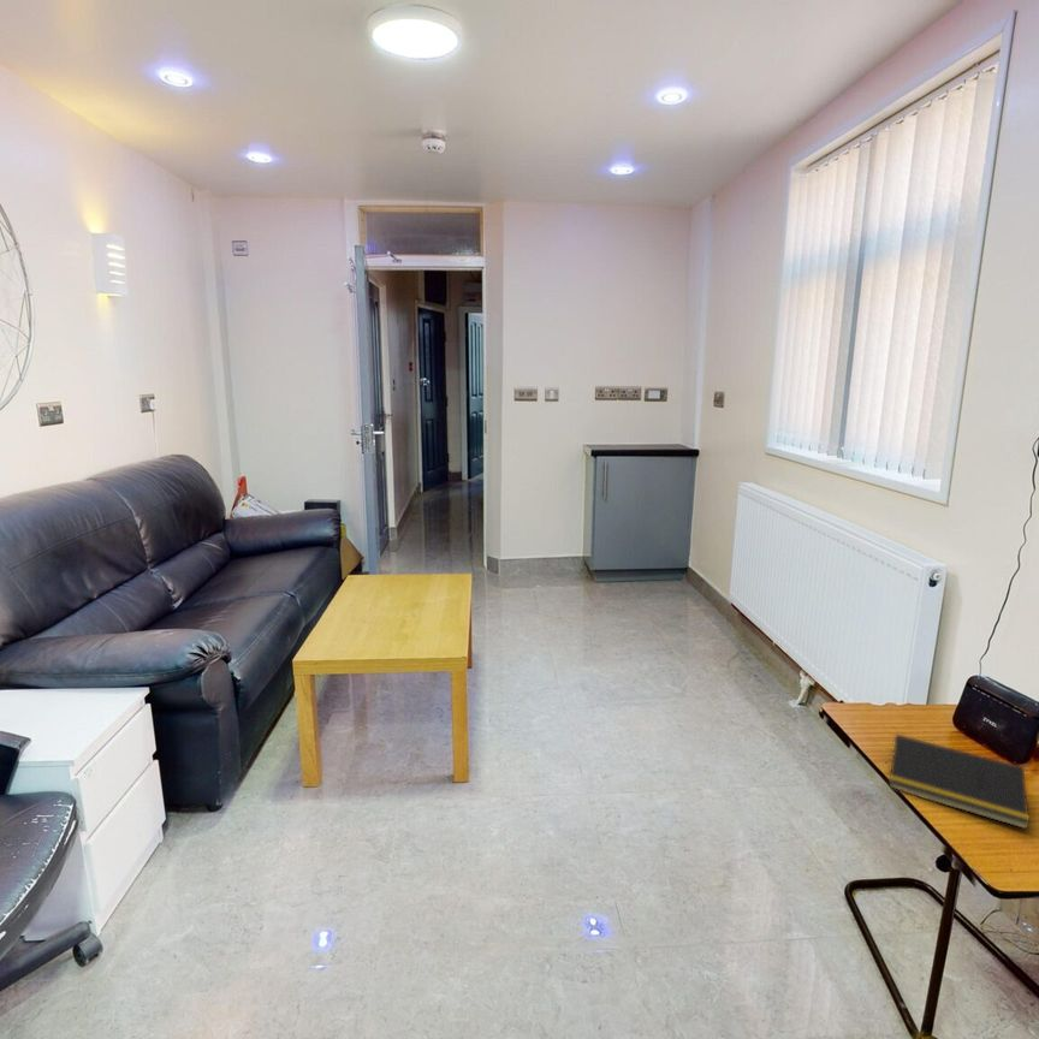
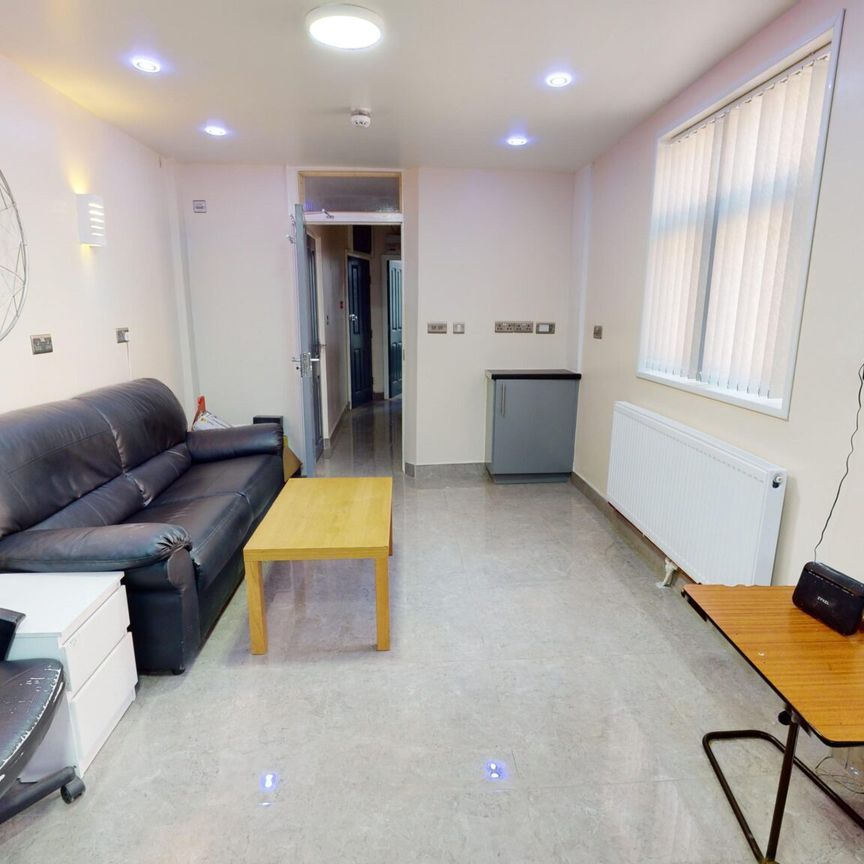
- notepad (956, 777)
